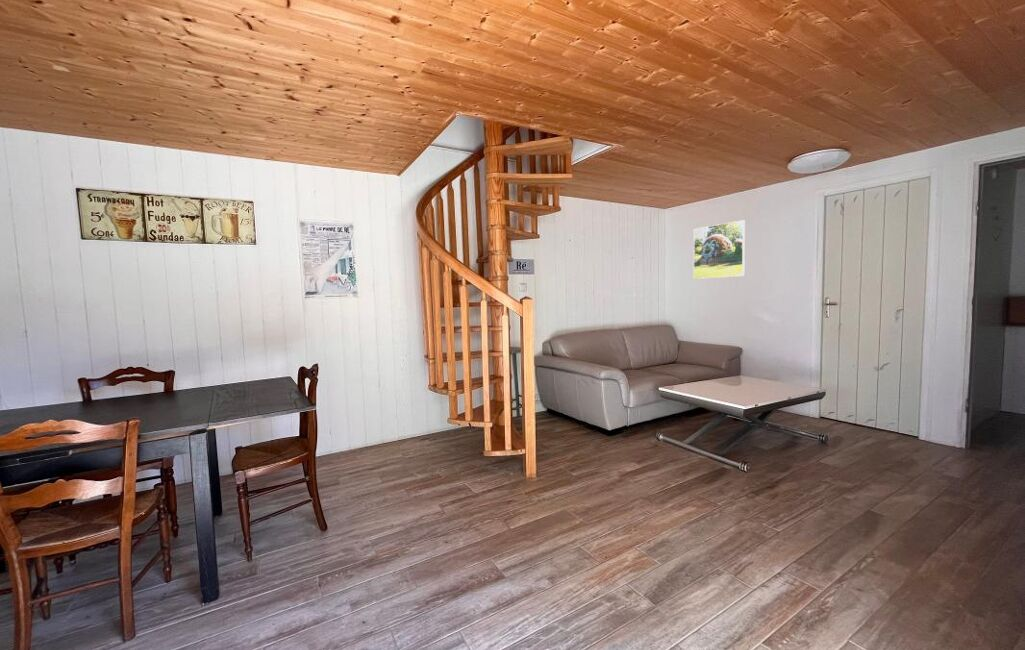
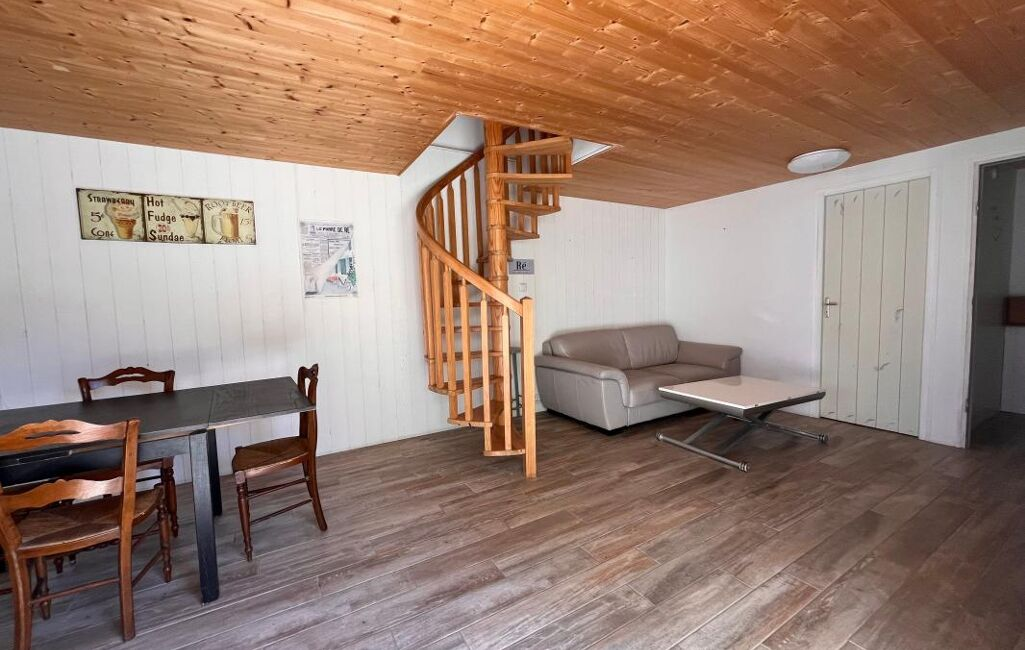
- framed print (717, 251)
